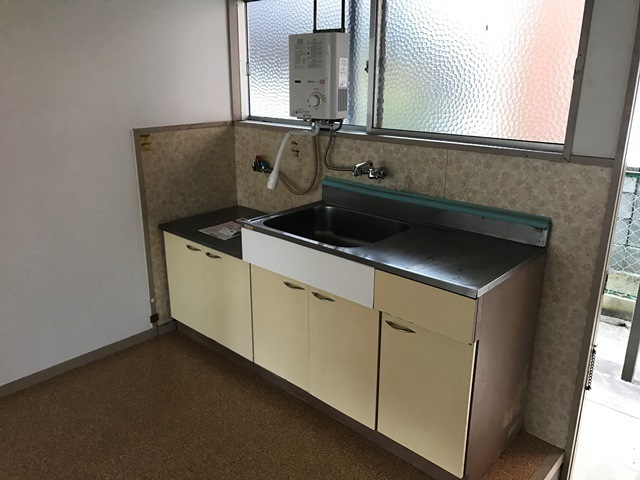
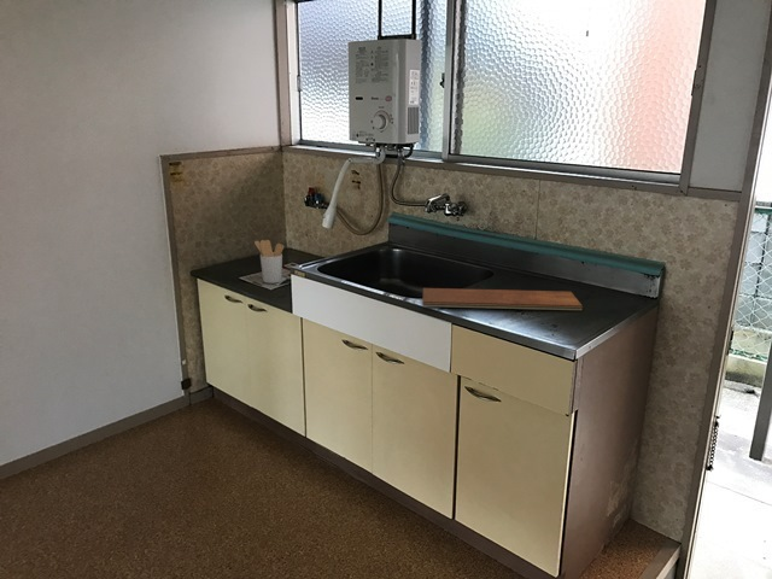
+ chopping board (498, 298)
+ utensil holder (268, 259)
